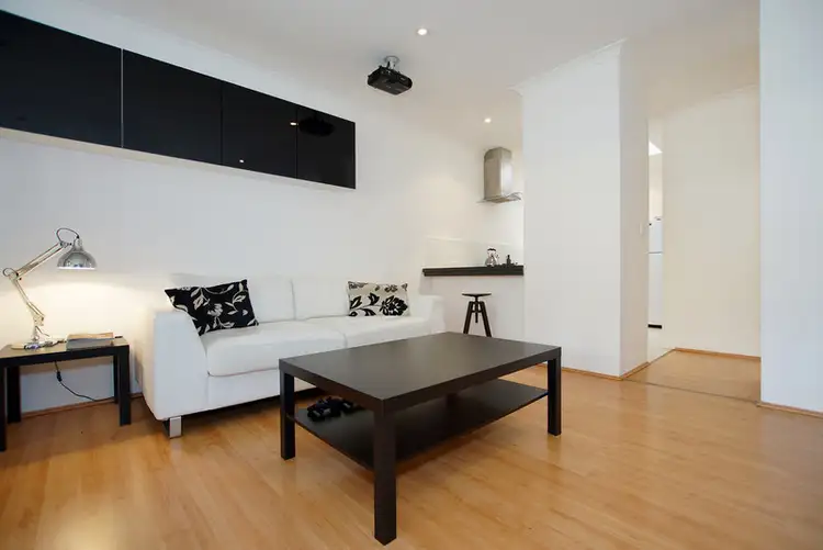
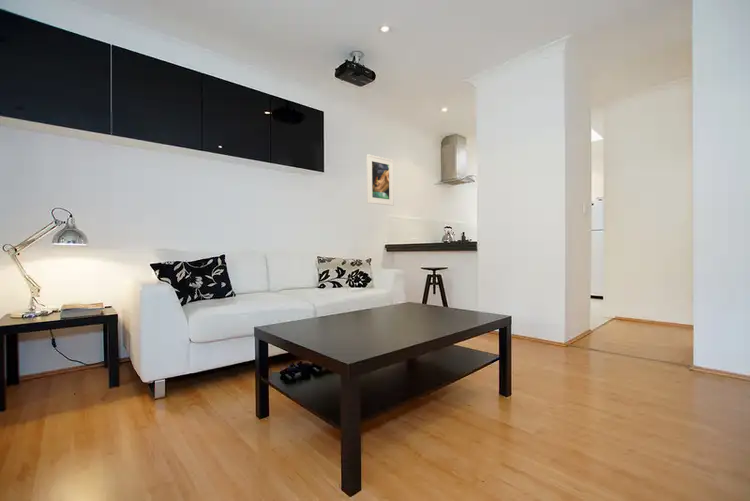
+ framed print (380, 180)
